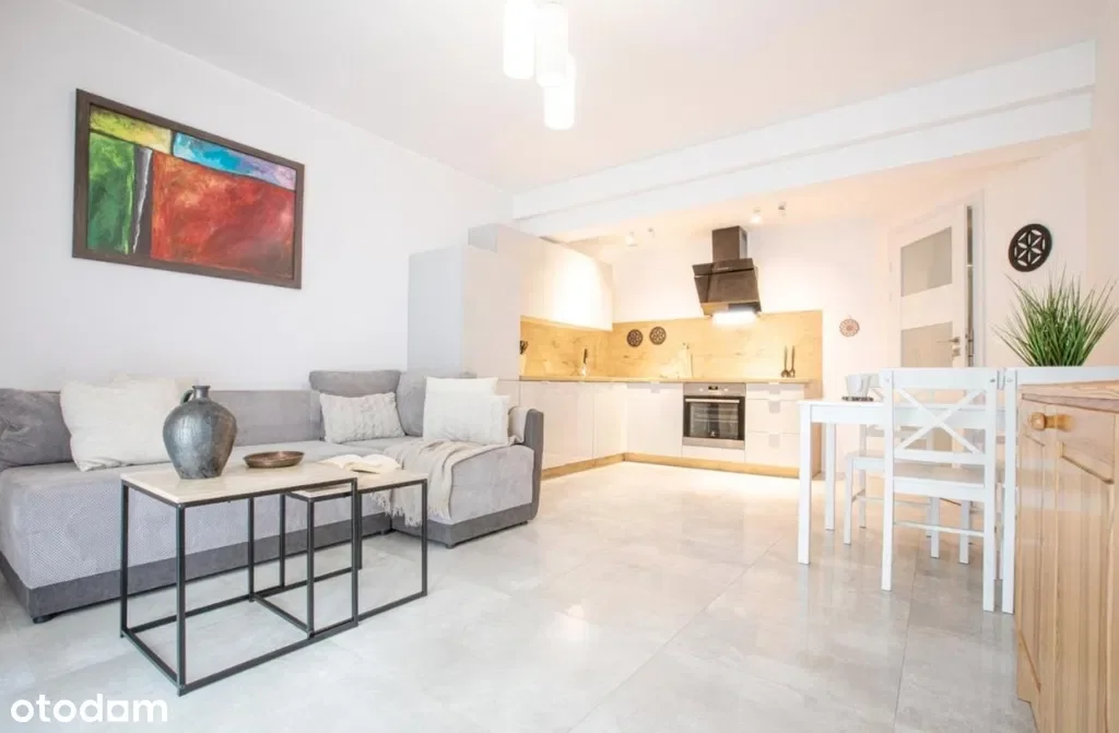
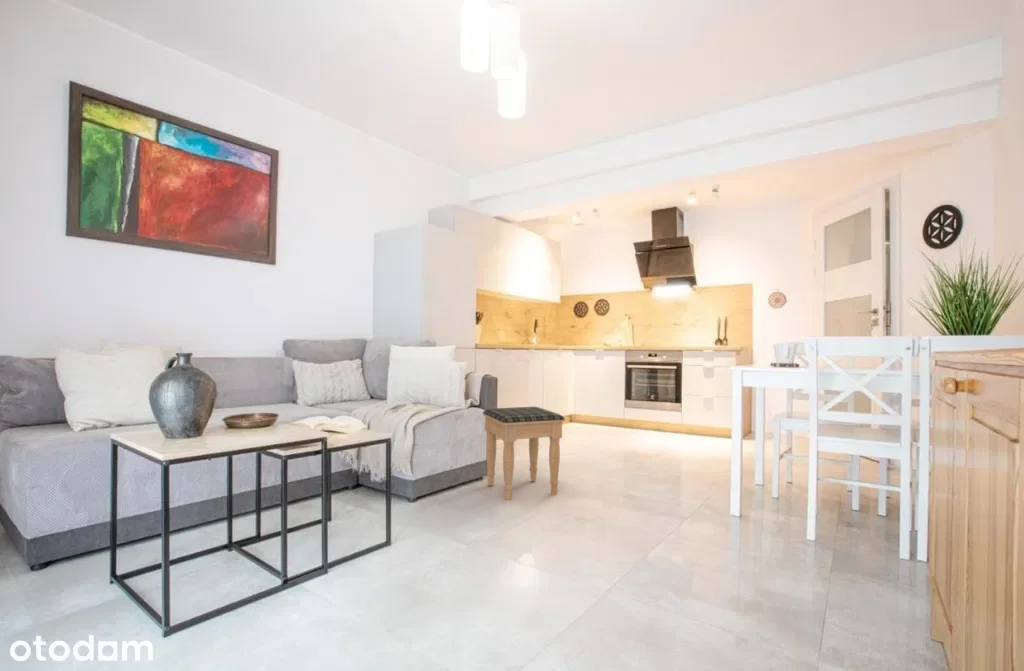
+ footstool (529, 449)
